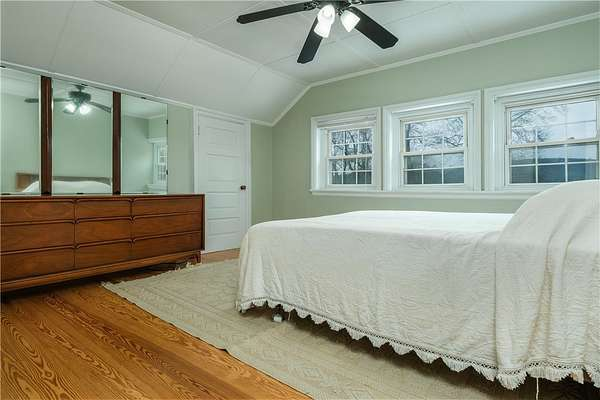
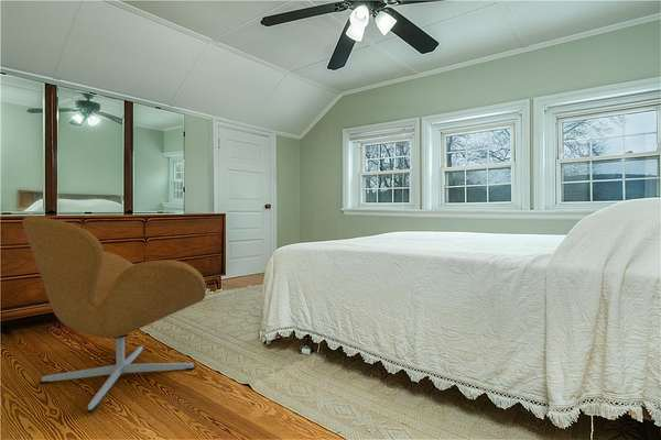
+ armchair (115, 296)
